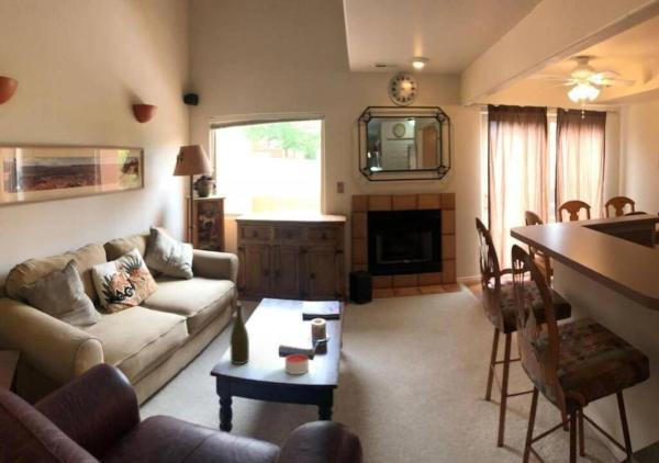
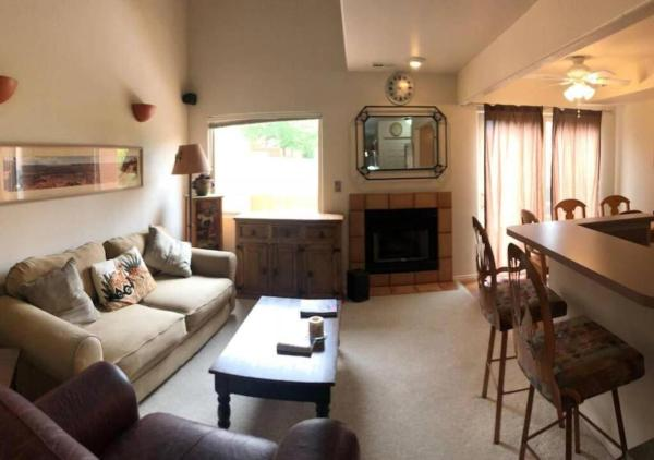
- candle (297, 363)
- bottle (238, 334)
